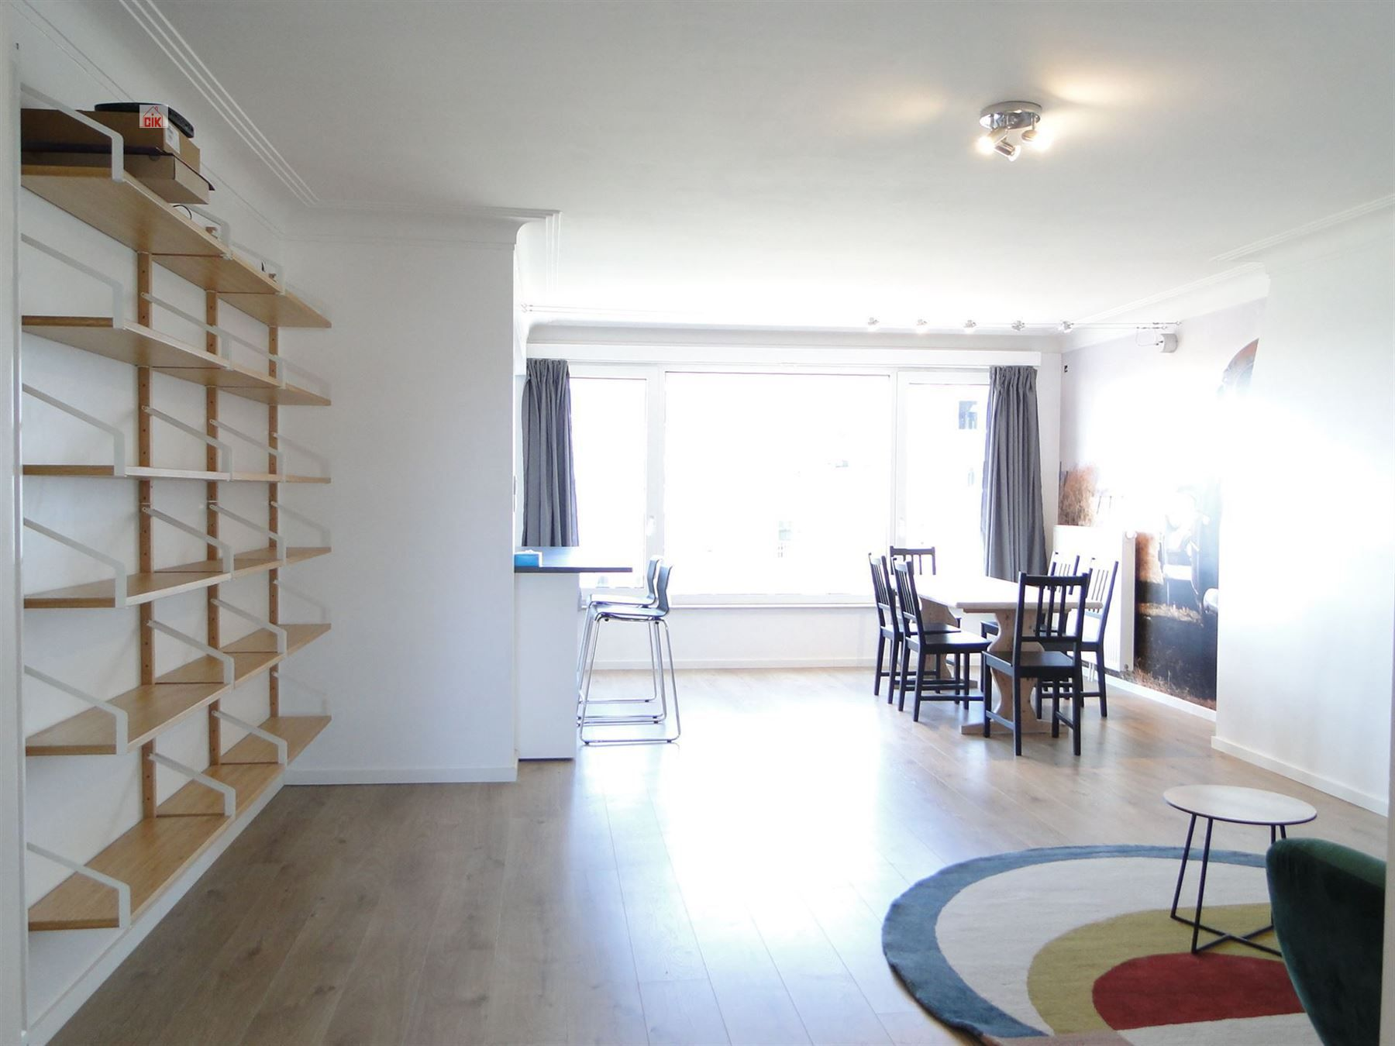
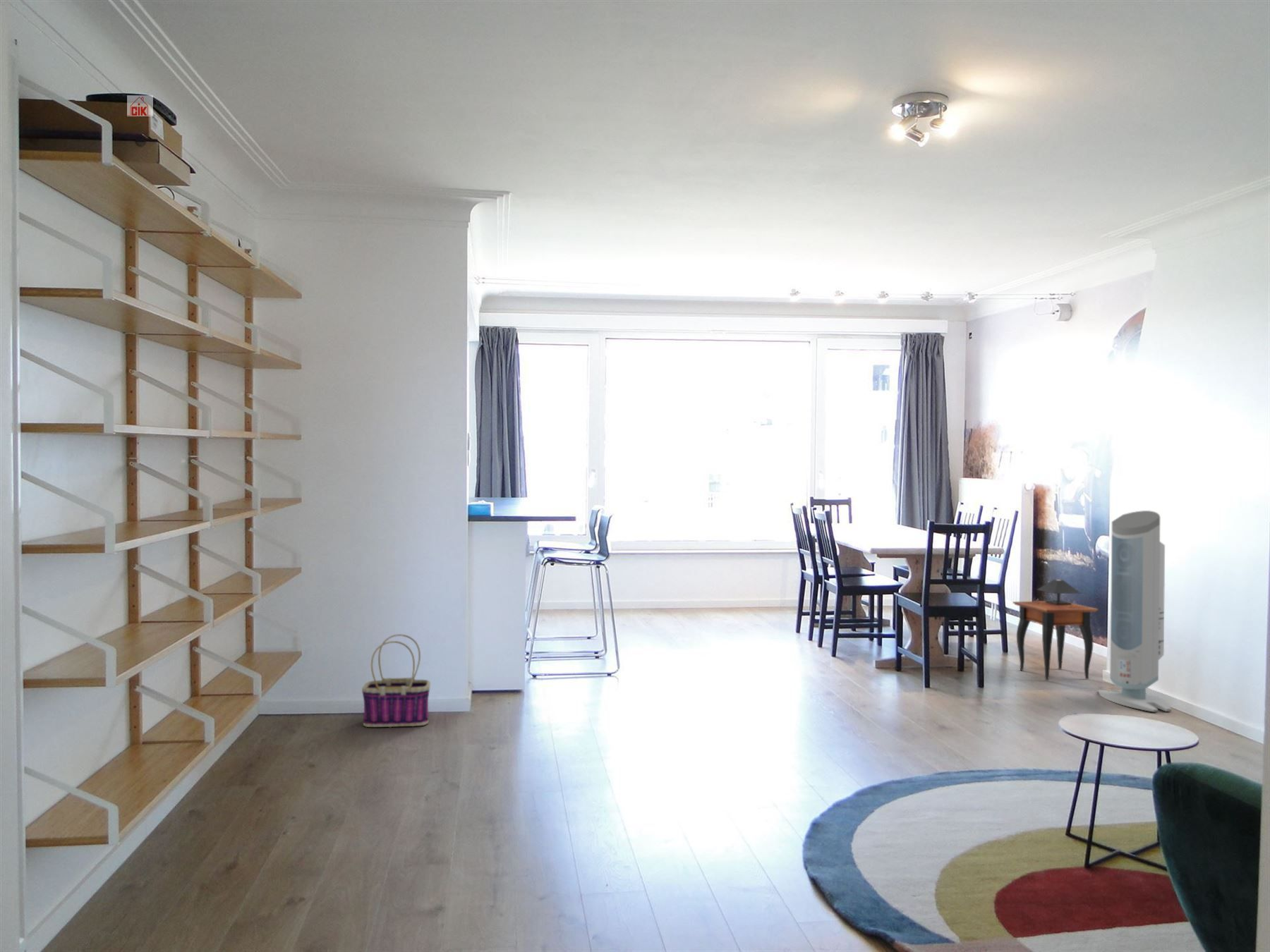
+ air purifier (1135, 606)
+ side table (1053, 628)
+ basket (397, 680)
